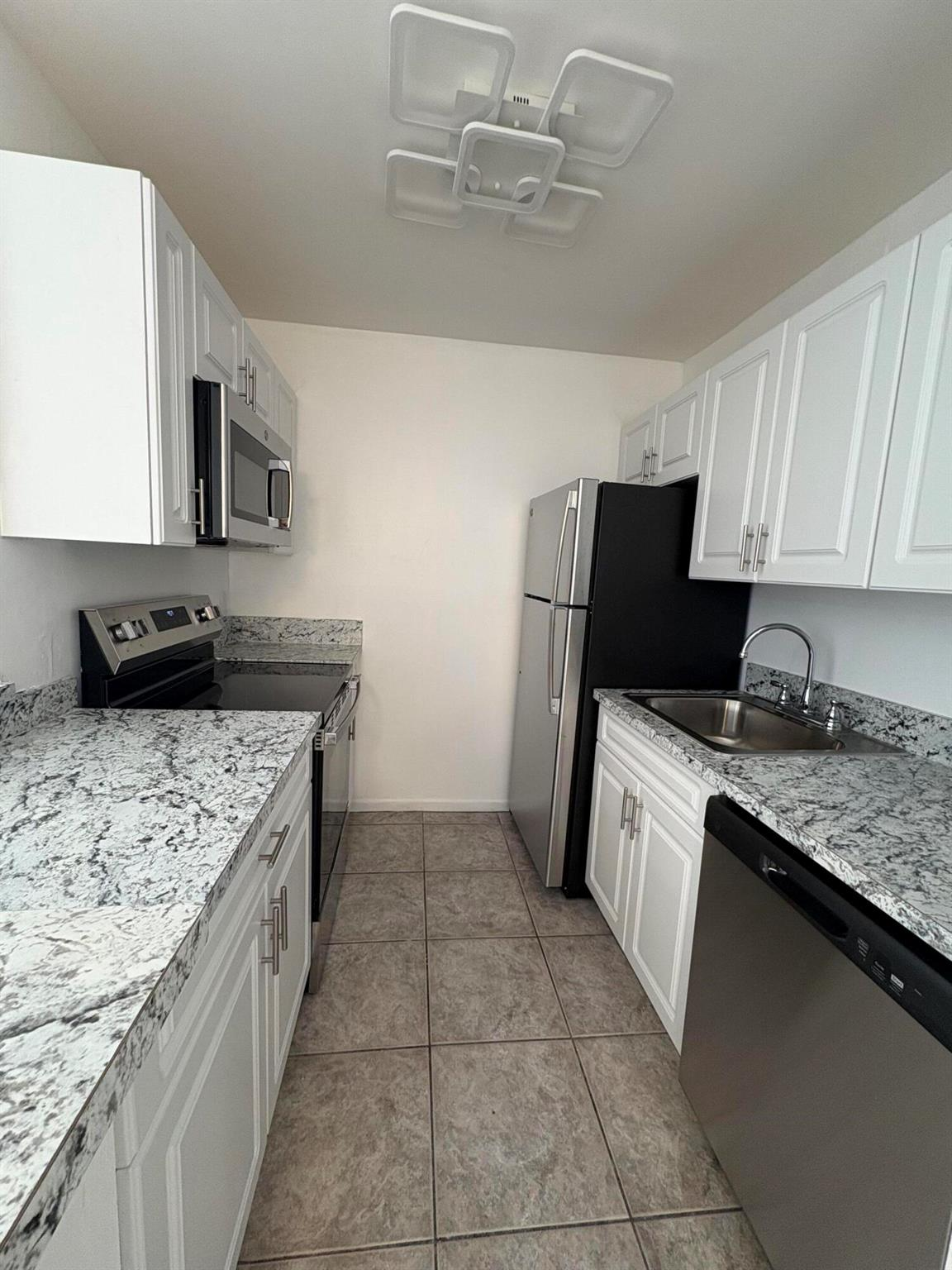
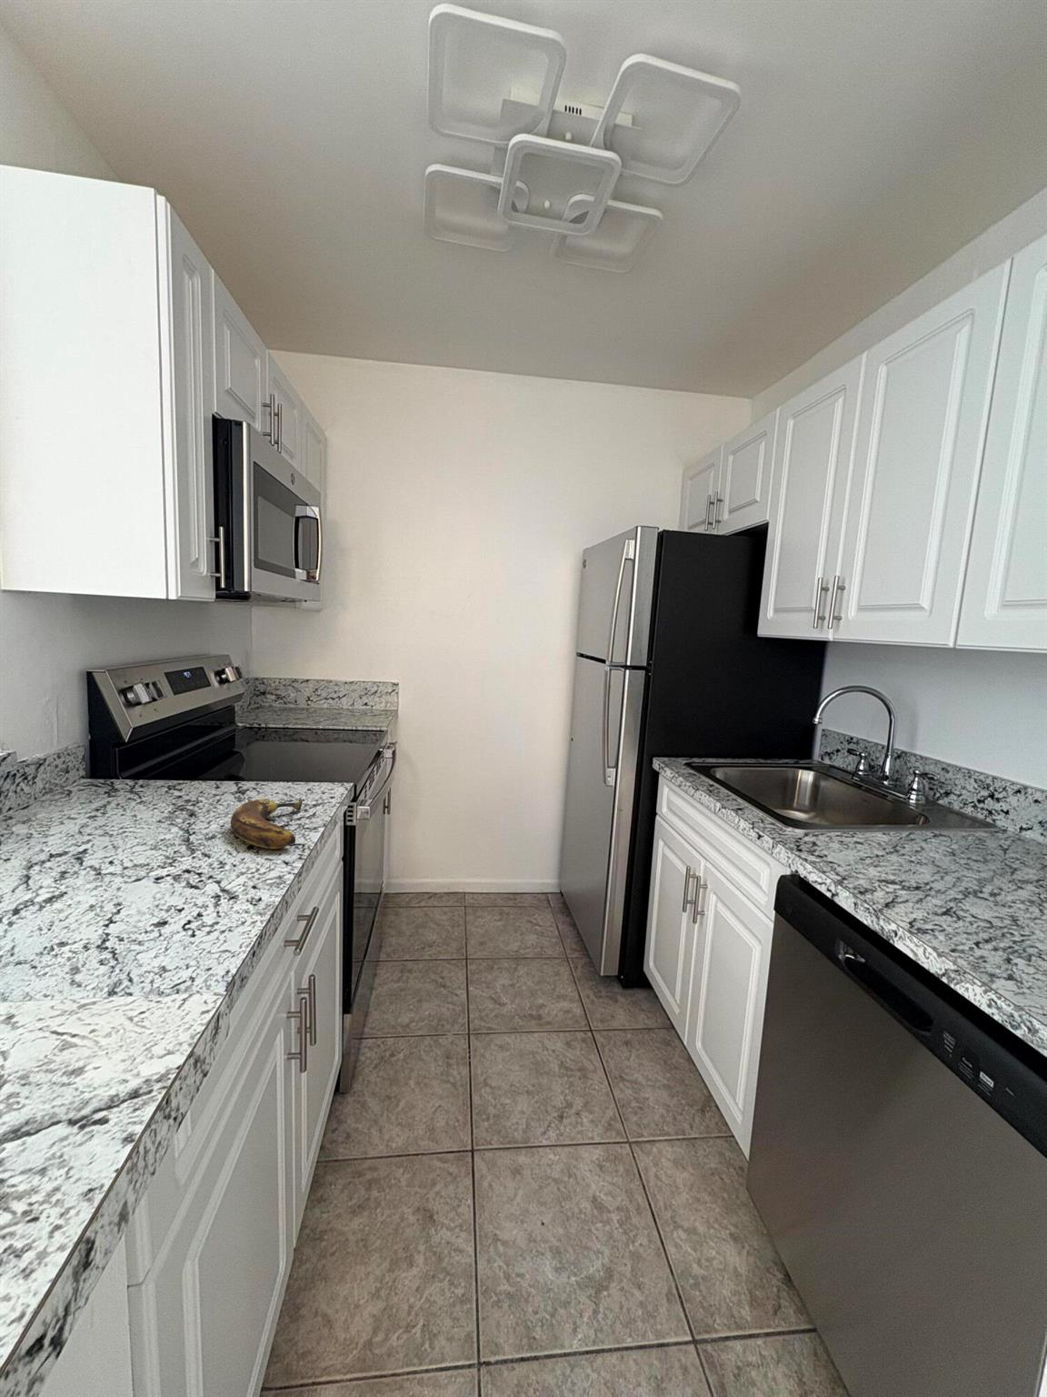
+ banana (269, 822)
